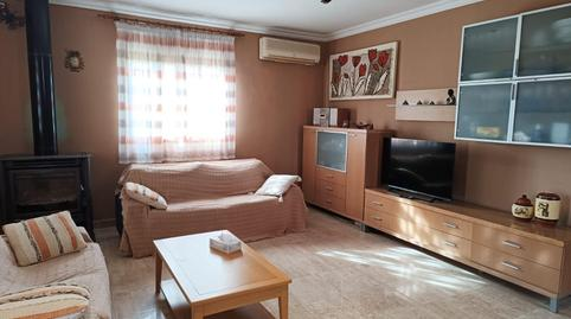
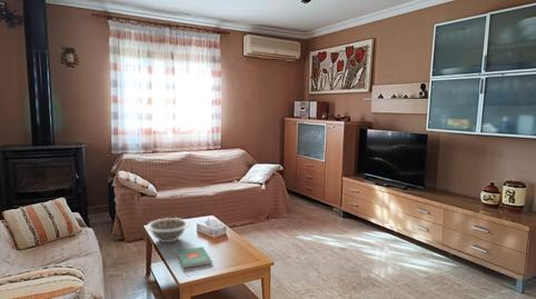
+ decorative bowl (168, 231)
+ book (193, 257)
